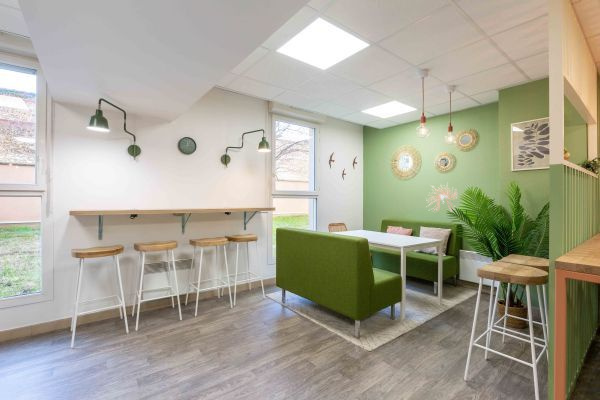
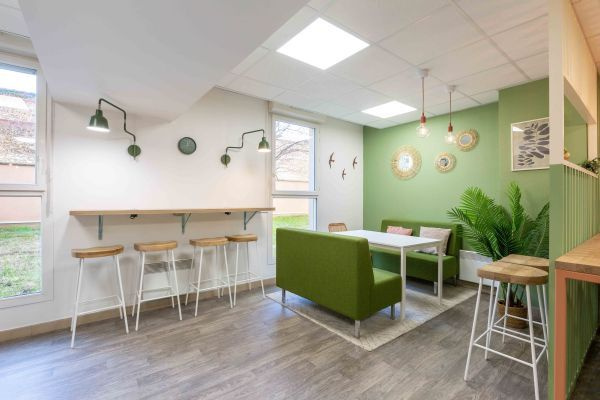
- wall sculpture (441, 198)
